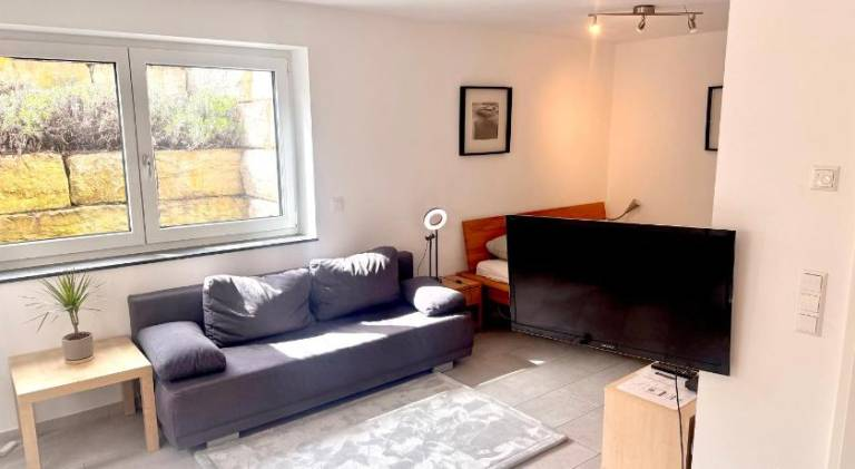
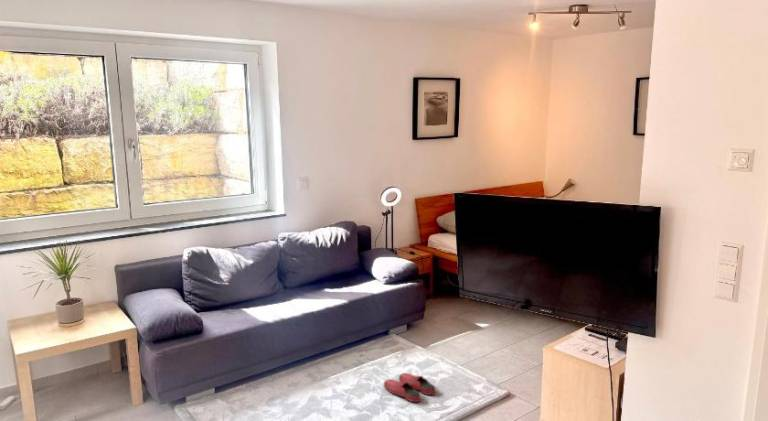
+ slippers (409, 383)
